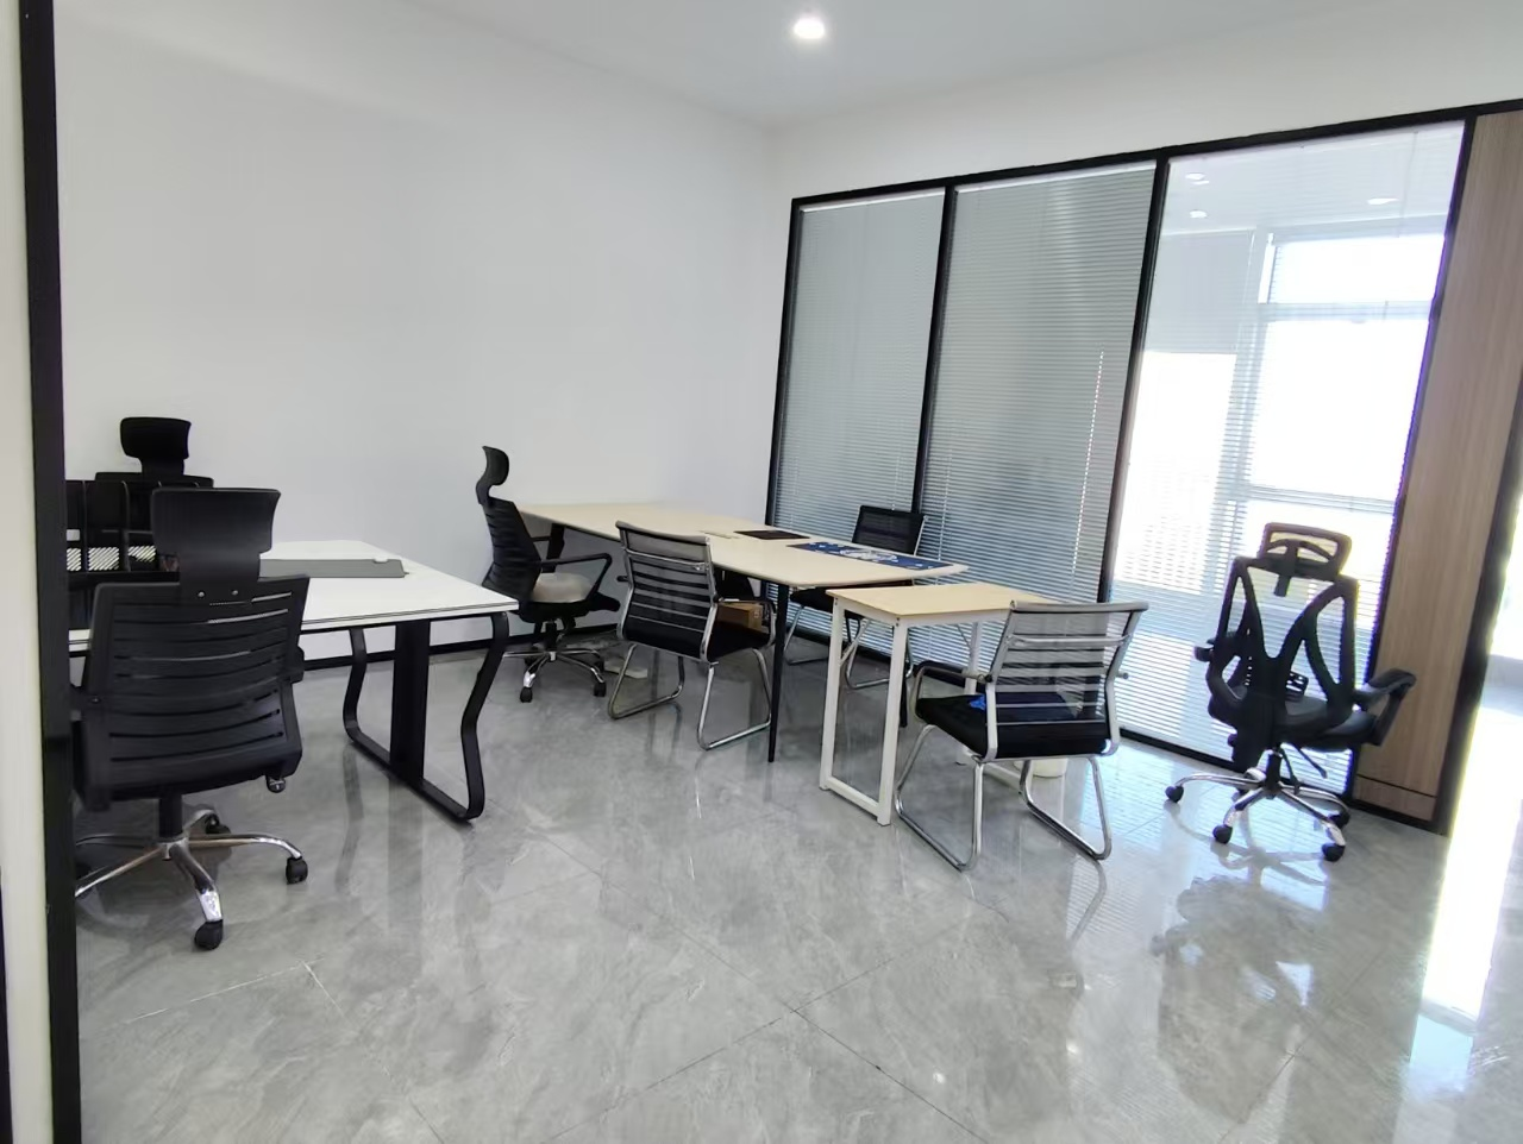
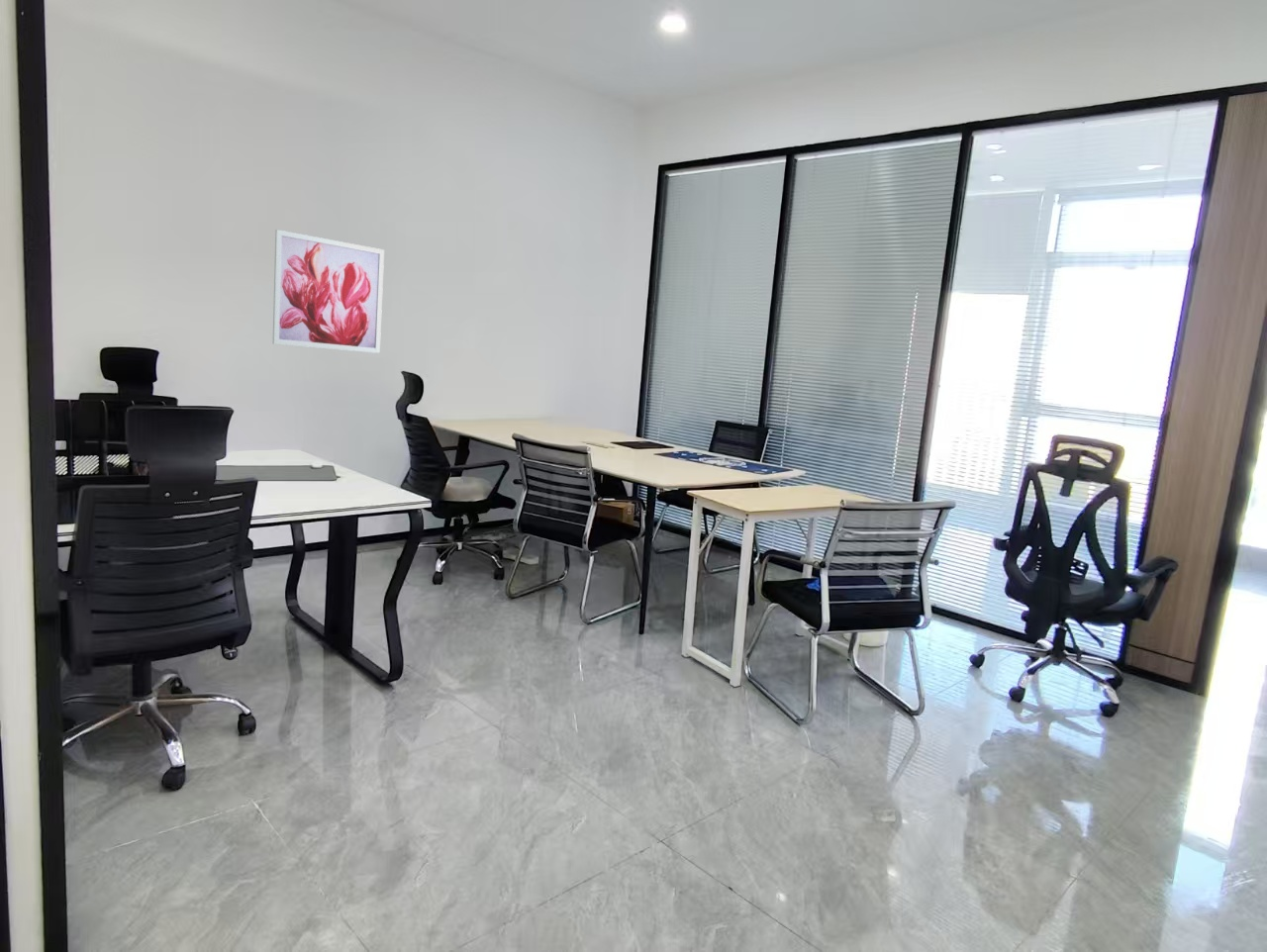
+ wall art (331, 295)
